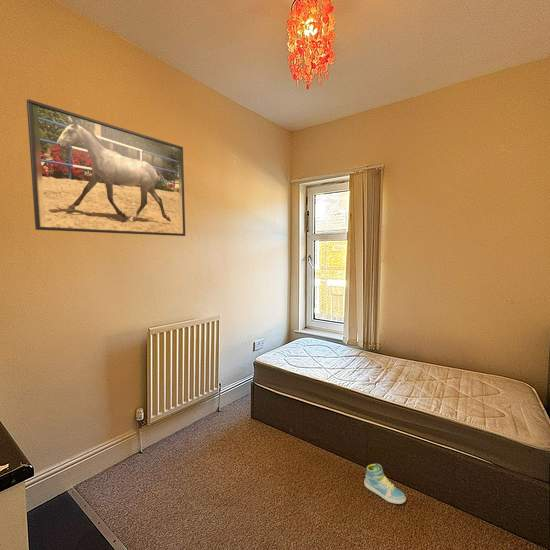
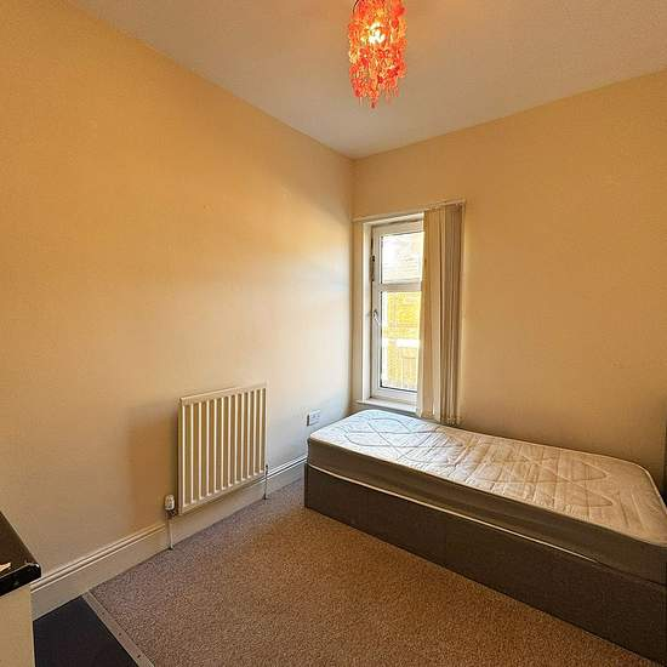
- sneaker (384, 481)
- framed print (121, 181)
